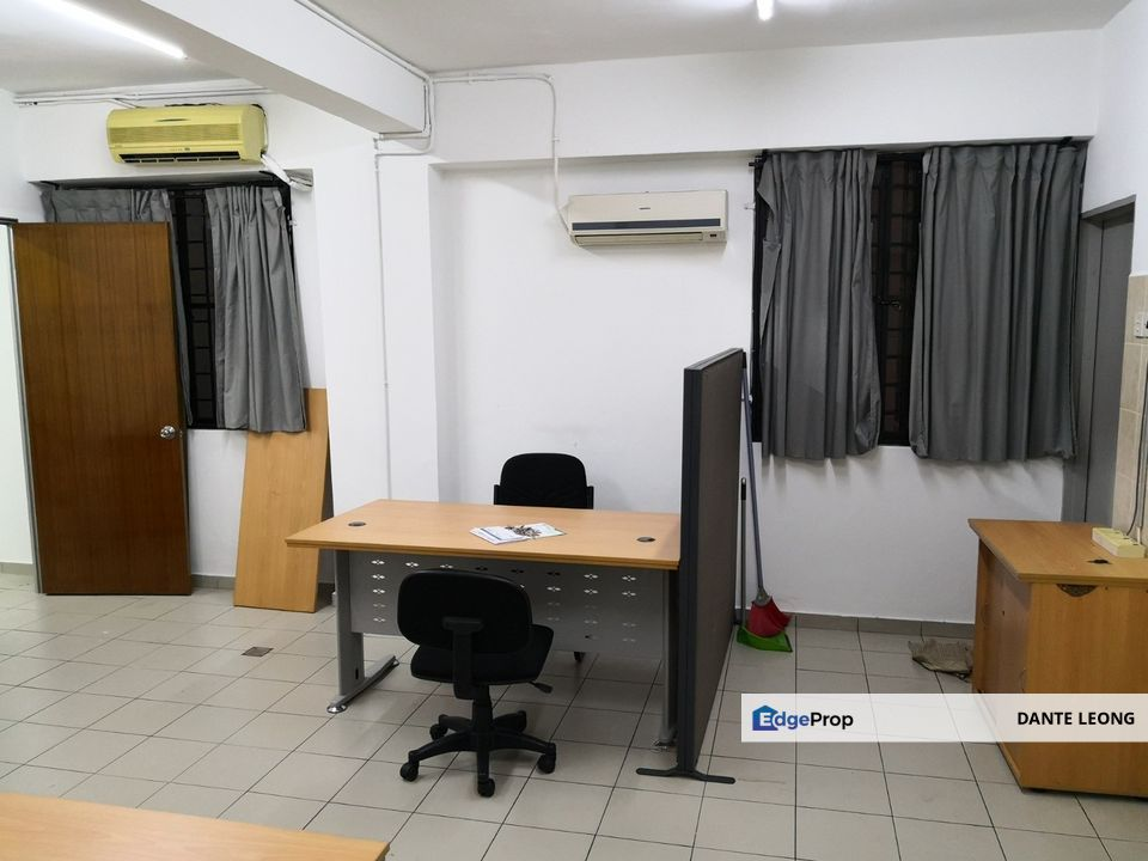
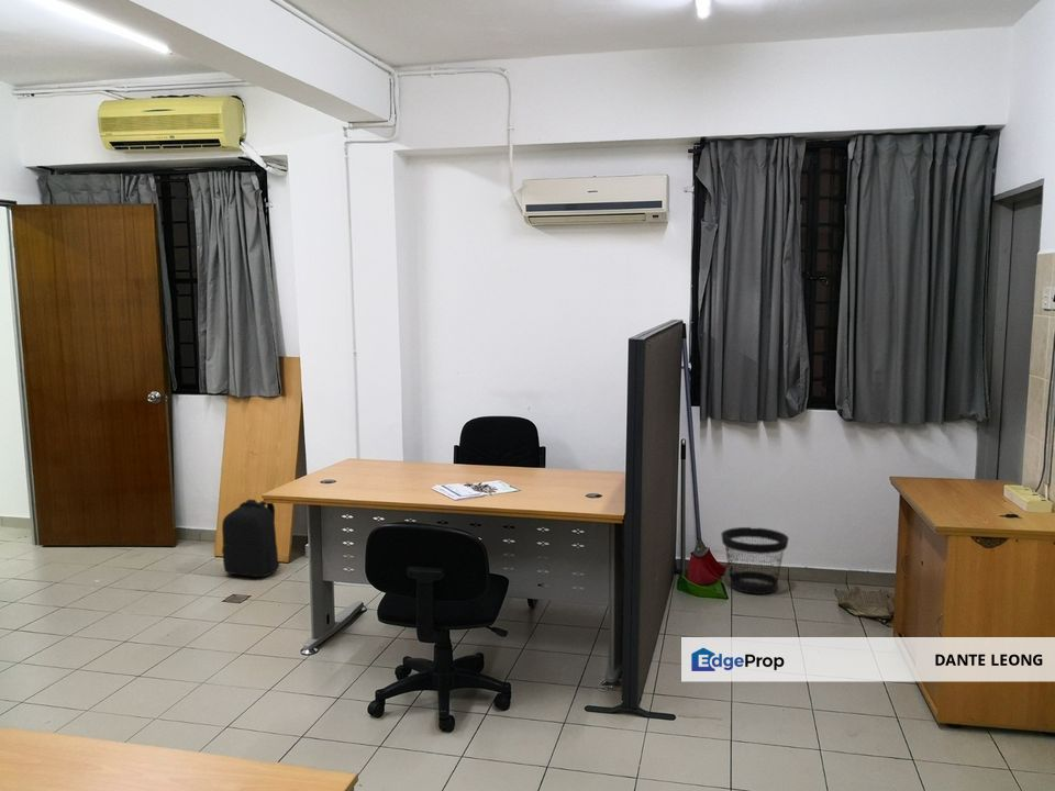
+ wastebasket (753, 560)
+ backpack (254, 536)
